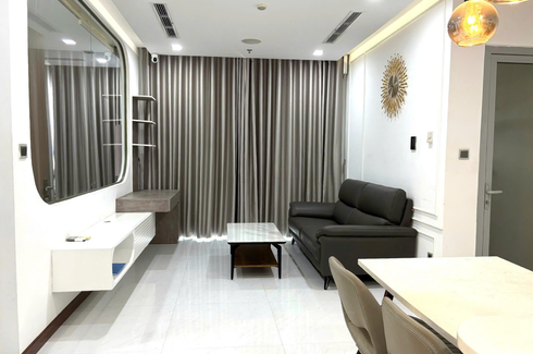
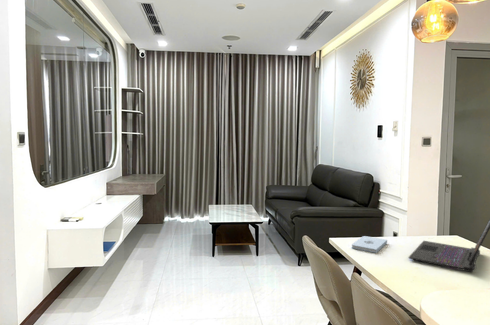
+ notepad (369, 243)
+ laptop (452, 245)
